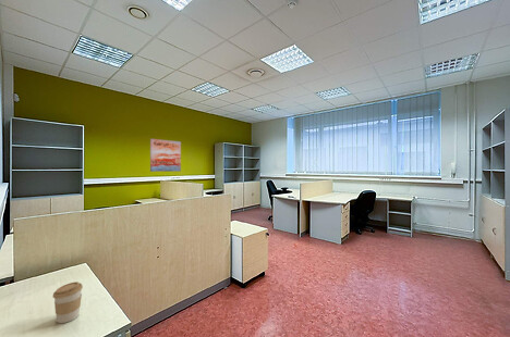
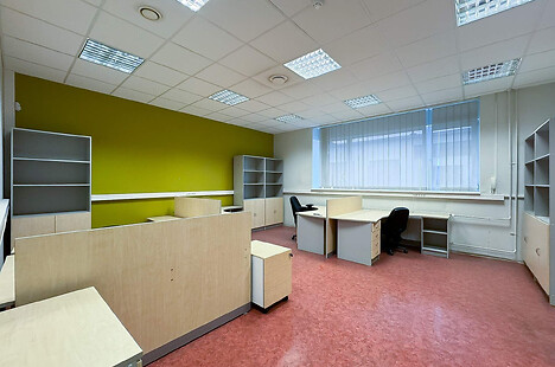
- coffee cup (68, 301)
- wall art (166, 155)
